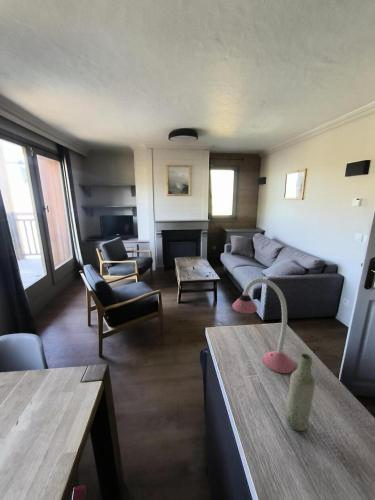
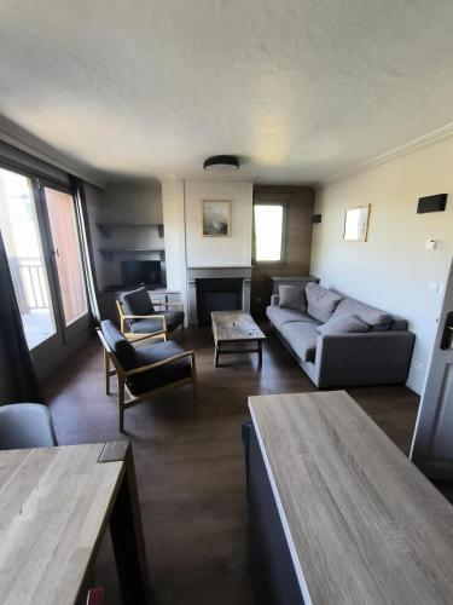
- bottle (300, 391)
- desk lamp (255, 311)
